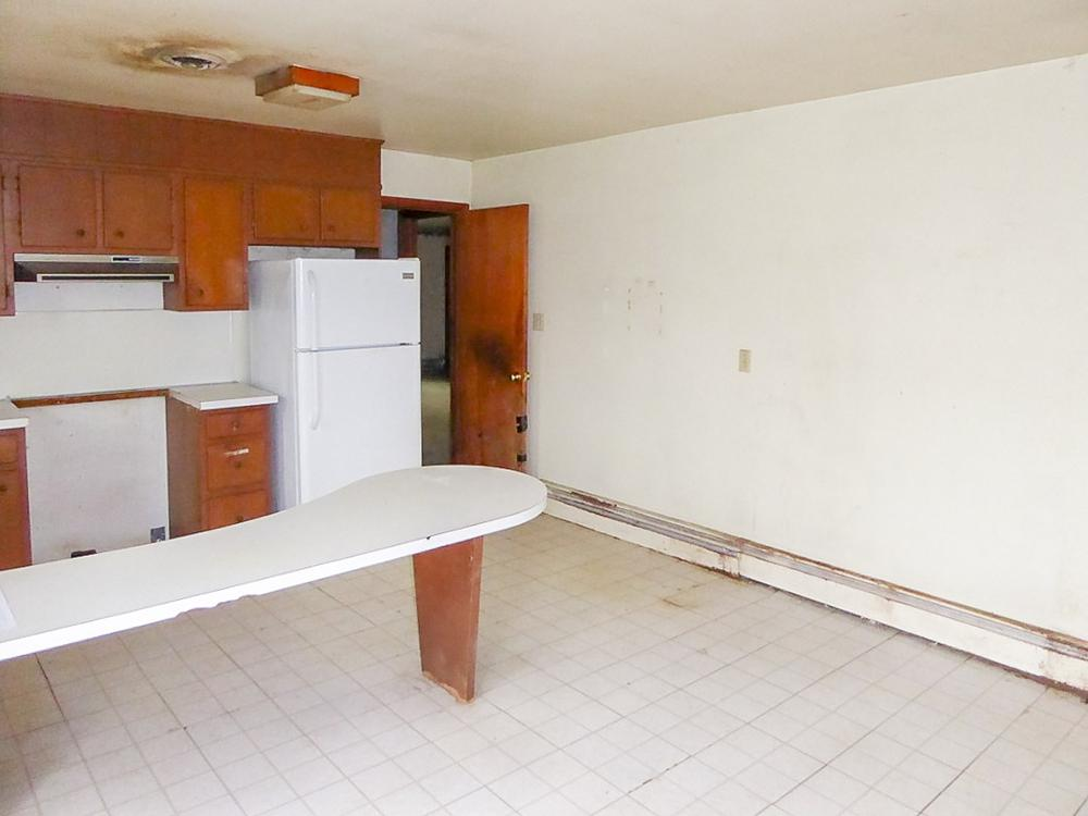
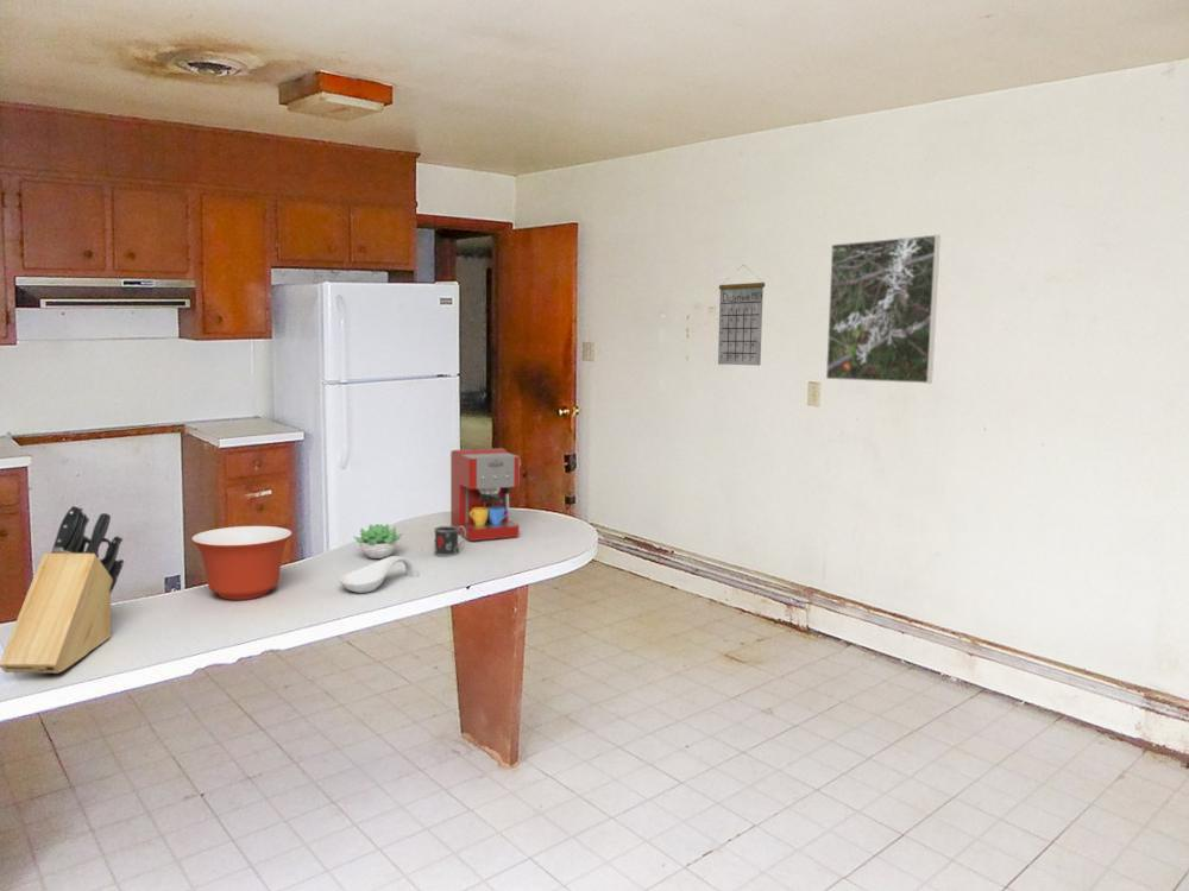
+ mug (451, 539)
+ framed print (880, 310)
+ mixing bowl (243, 564)
+ coffee maker (484, 491)
+ knife block (67, 582)
+ spoon rest (379, 573)
+ calendar (740, 315)
+ succulent plant (378, 541)
